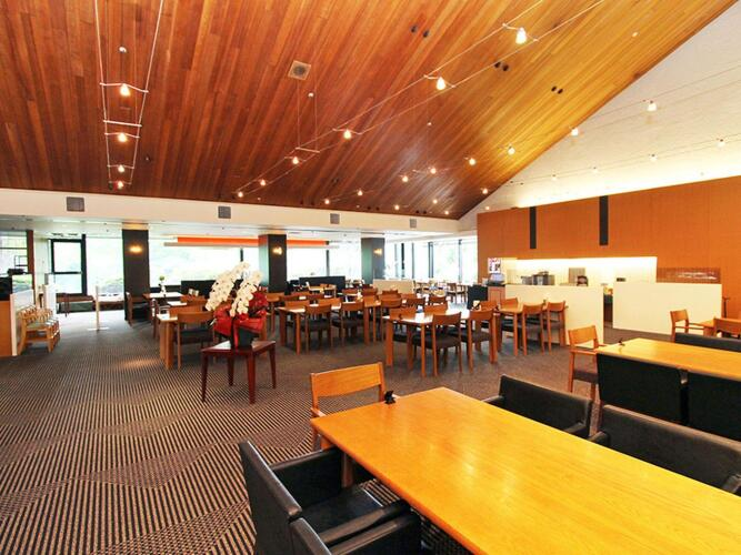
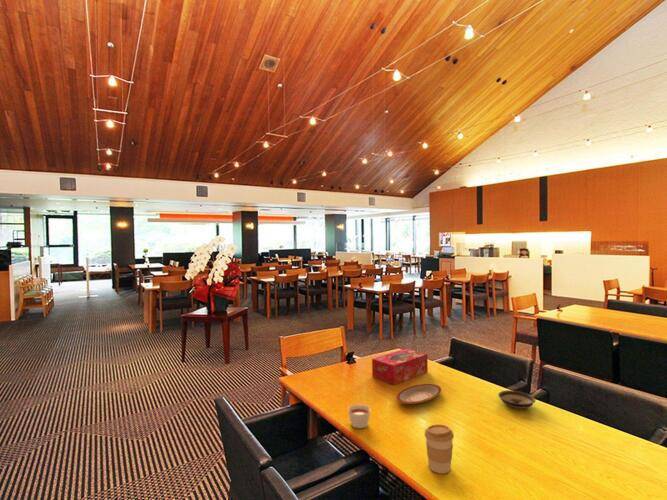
+ tissue box (400, 365)
+ coffee cup (439, 447)
+ saucer (516, 400)
+ plate (419, 395)
+ candle (359, 416)
